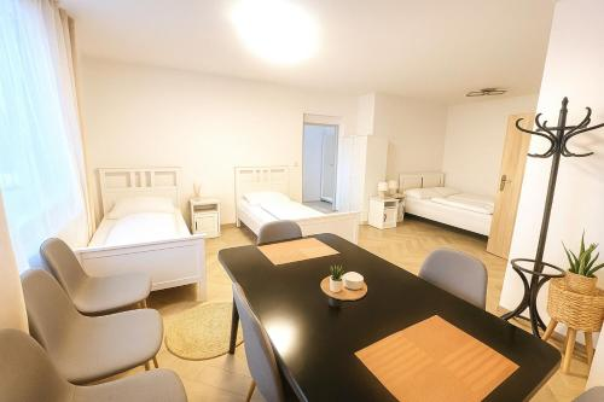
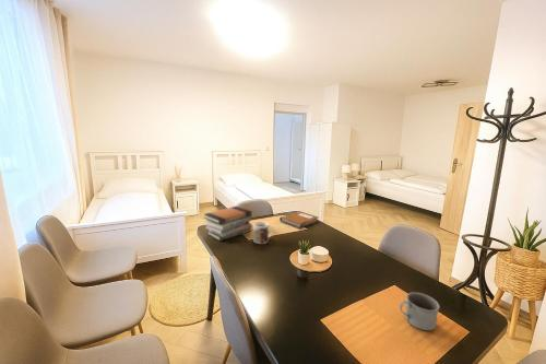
+ book stack (228, 222)
+ mug (418, 310)
+ mug (262, 232)
+ notebook (299, 219)
